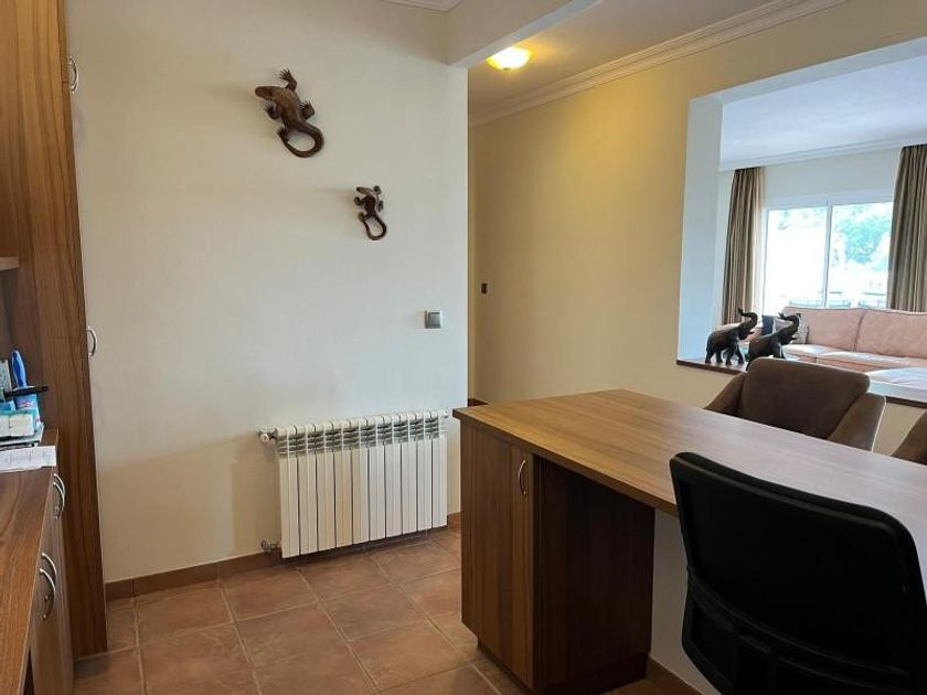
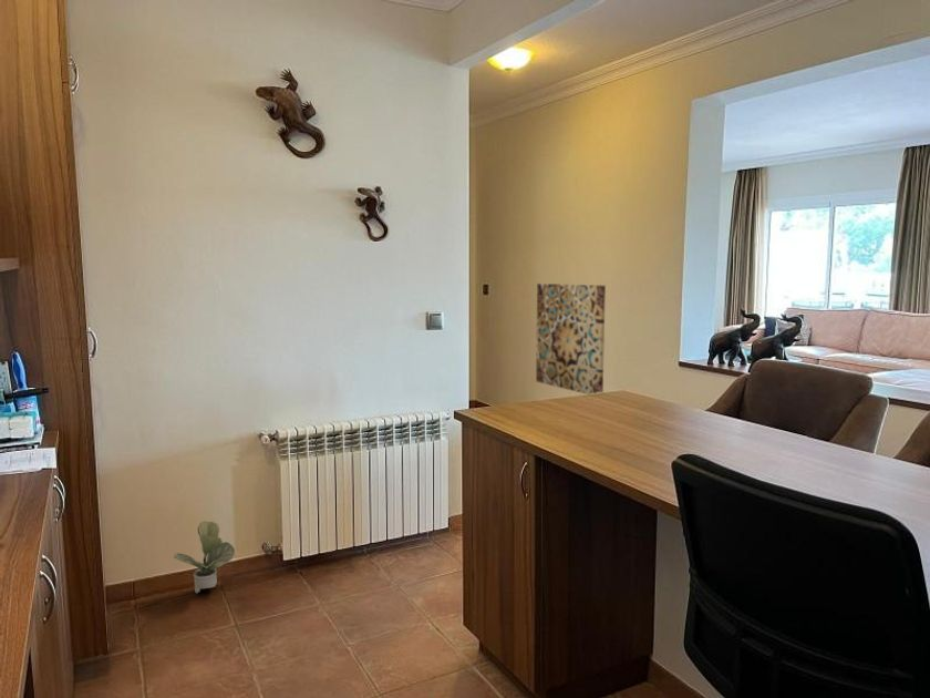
+ potted plant (205, 561)
+ wall art (568, 337)
